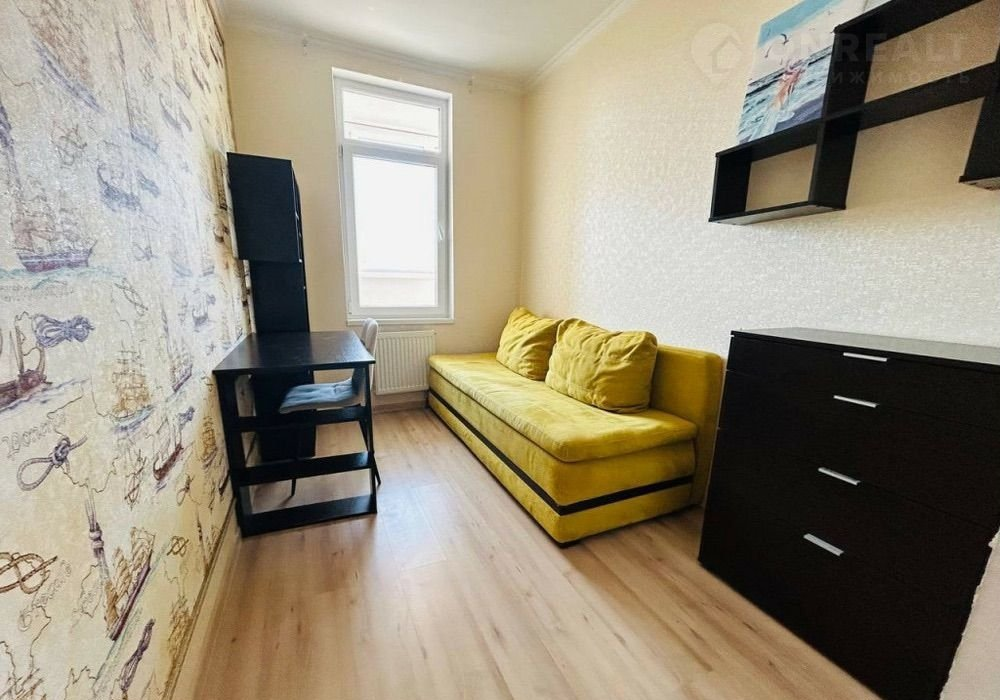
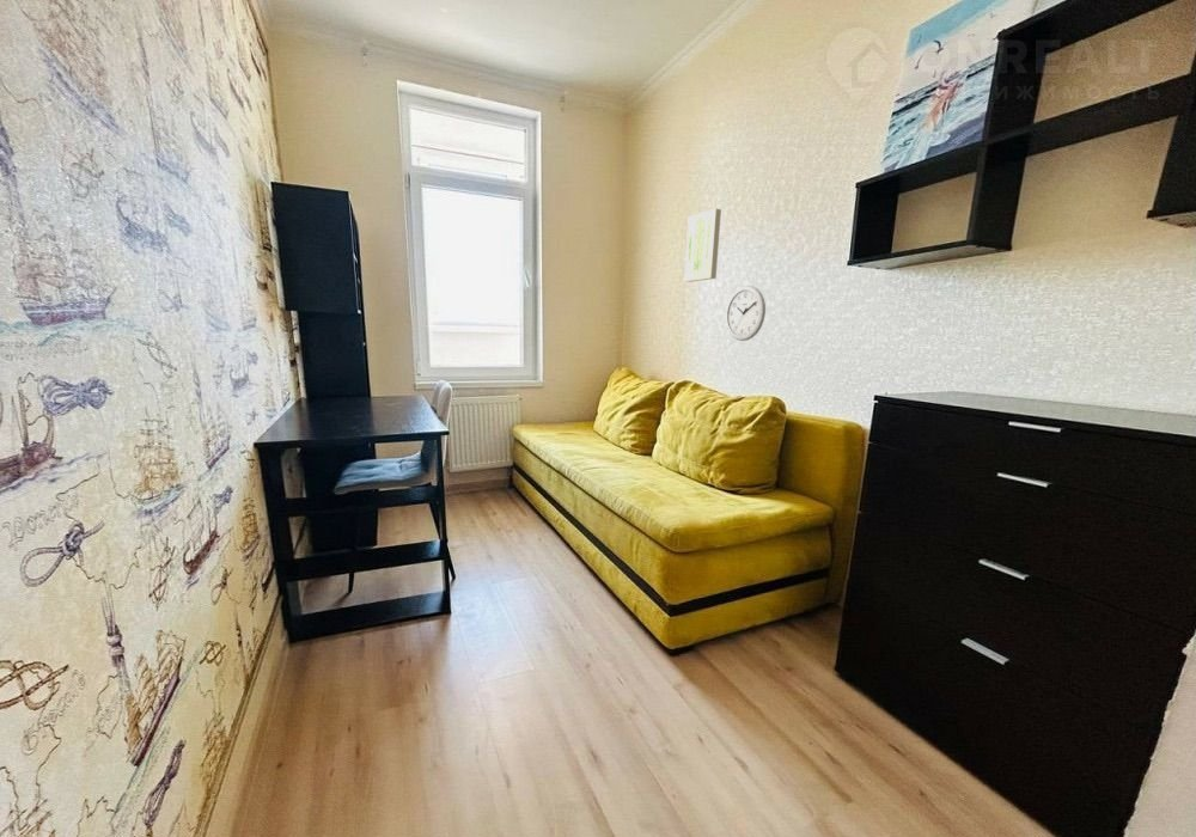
+ wall clock (743, 313)
+ wall art (701, 246)
